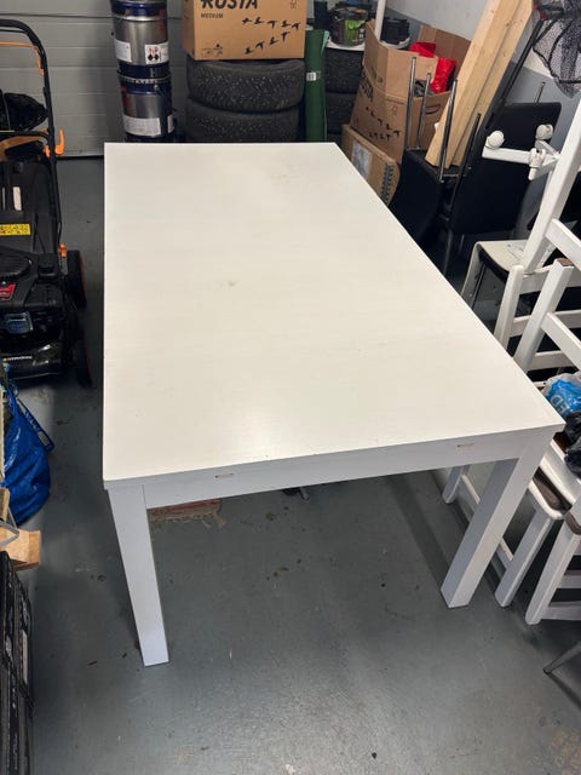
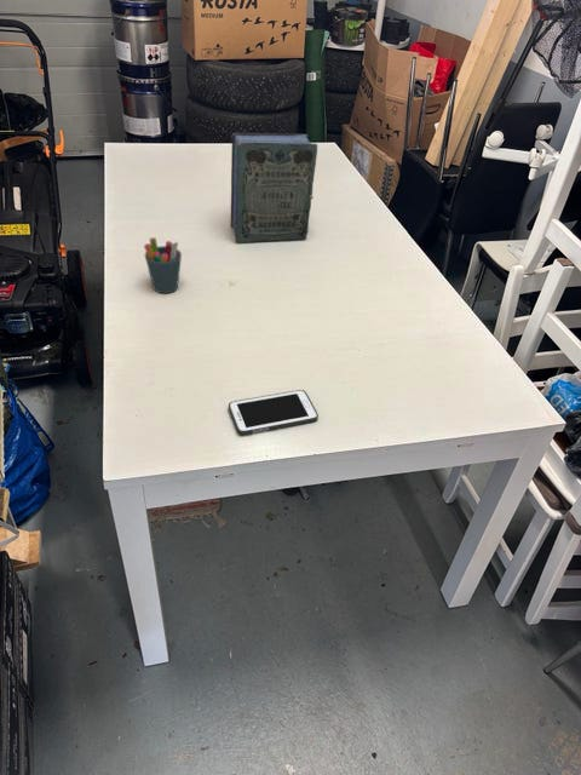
+ cell phone (272, 411)
+ book (271, 188)
+ pen holder (162, 262)
